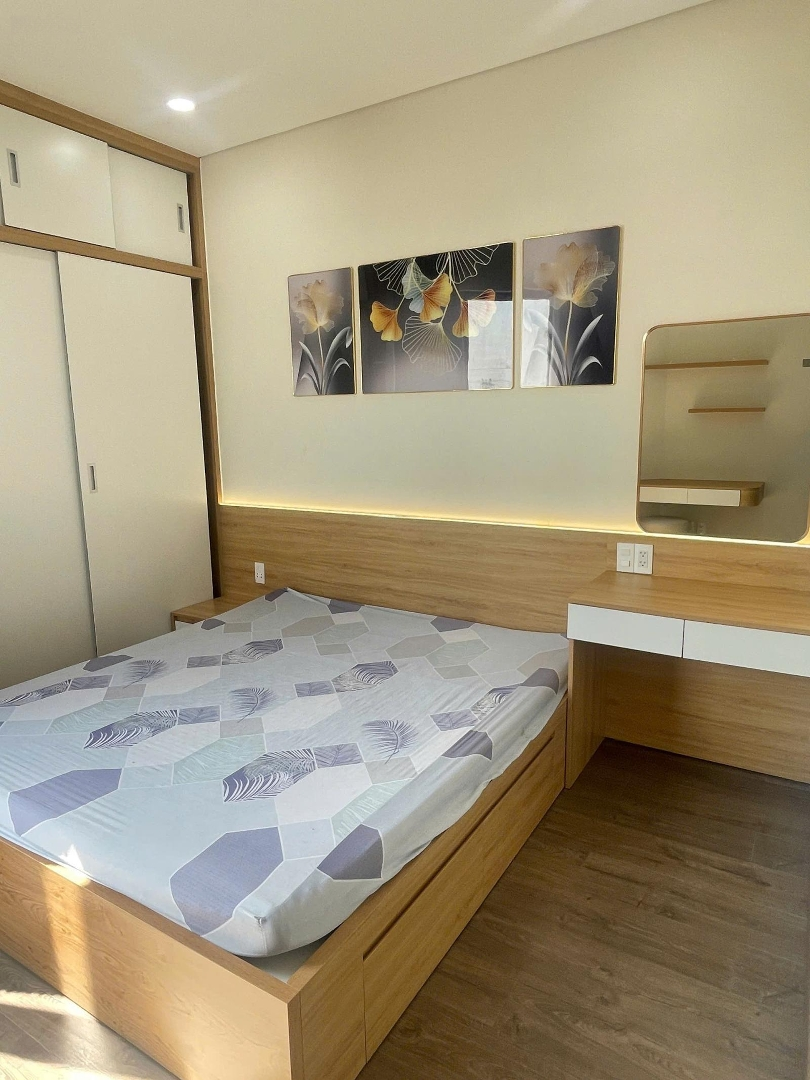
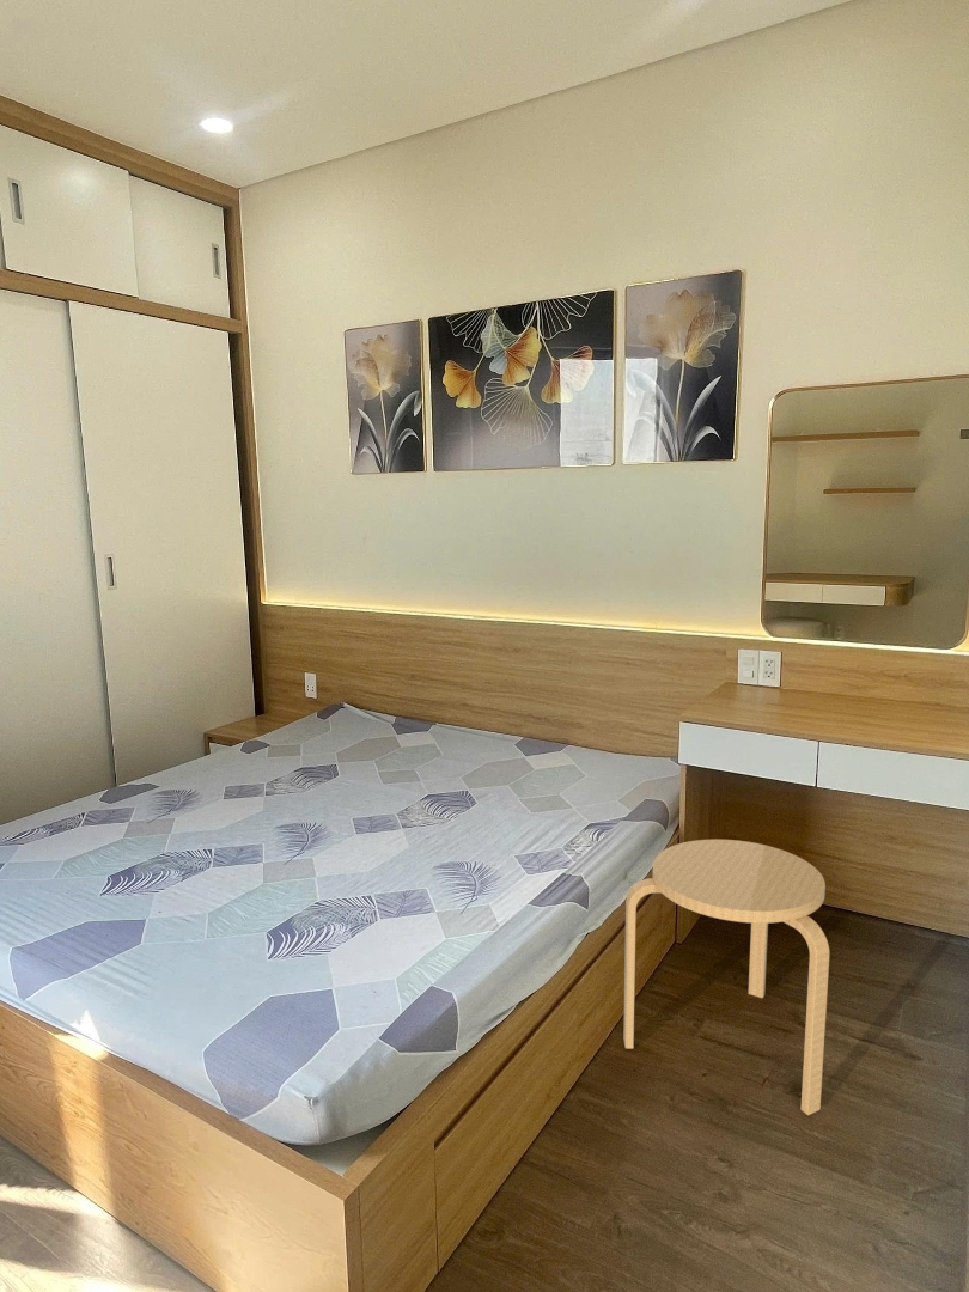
+ stool (750, 953)
